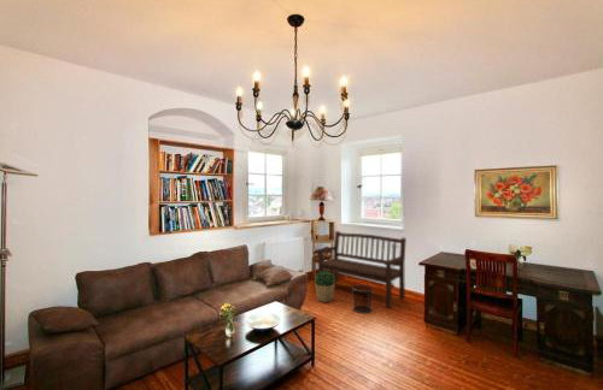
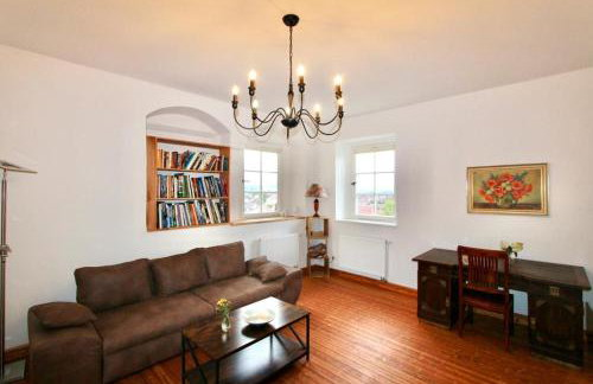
- potted plant (324, 285)
- waste bin (362, 299)
- bench (358, 264)
